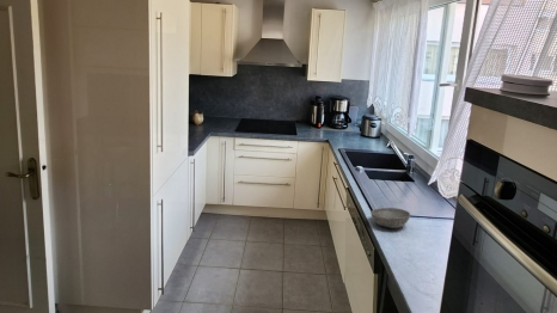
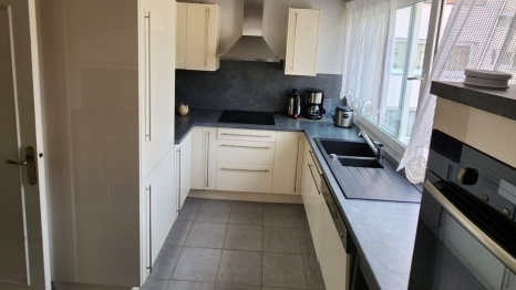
- soup bowl (390, 217)
